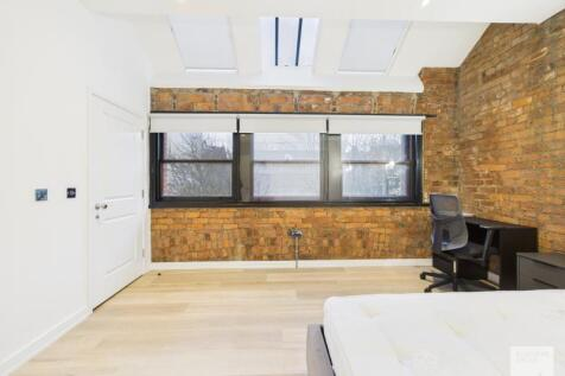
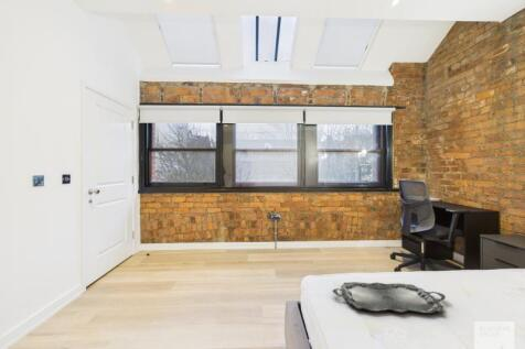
+ serving tray (387, 295)
